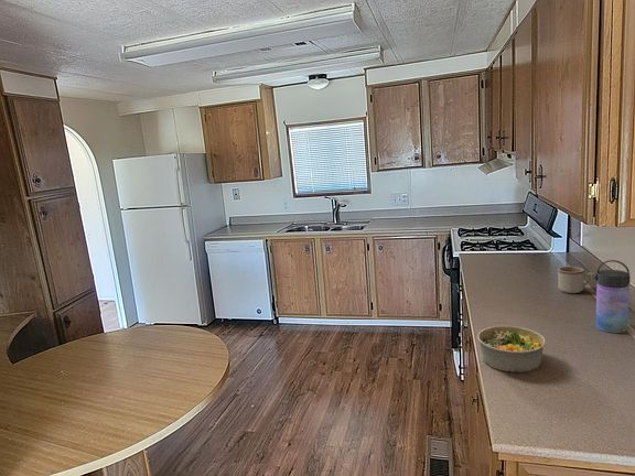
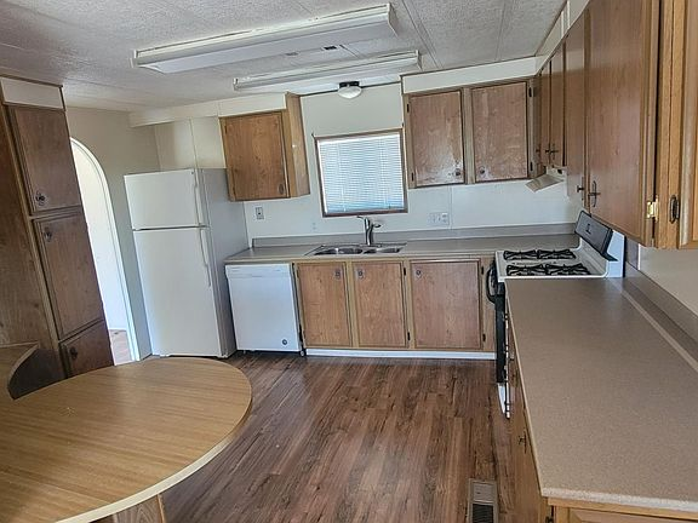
- bowl (510, 347)
- mug (574, 280)
- water bottle (612, 294)
